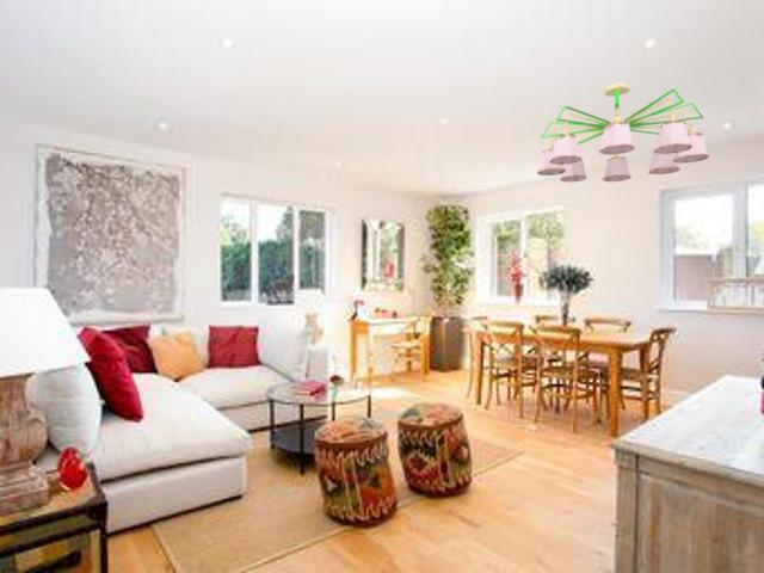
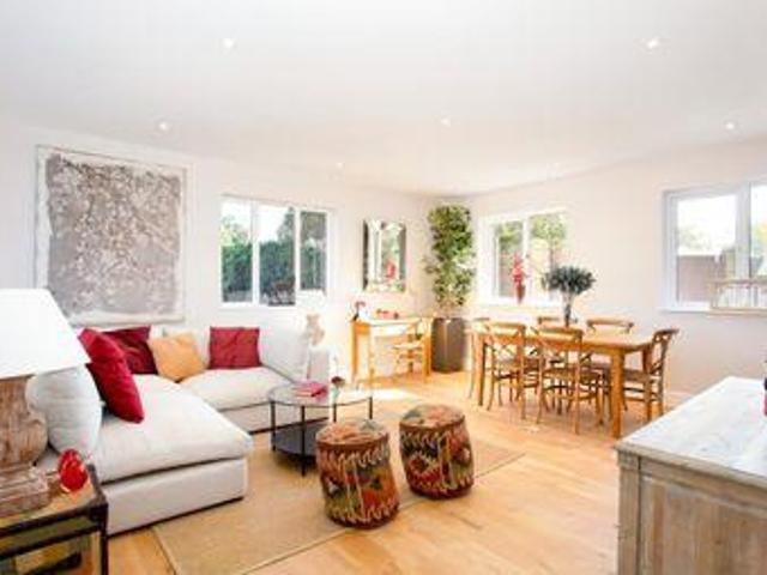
- chandelier (617, 127)
